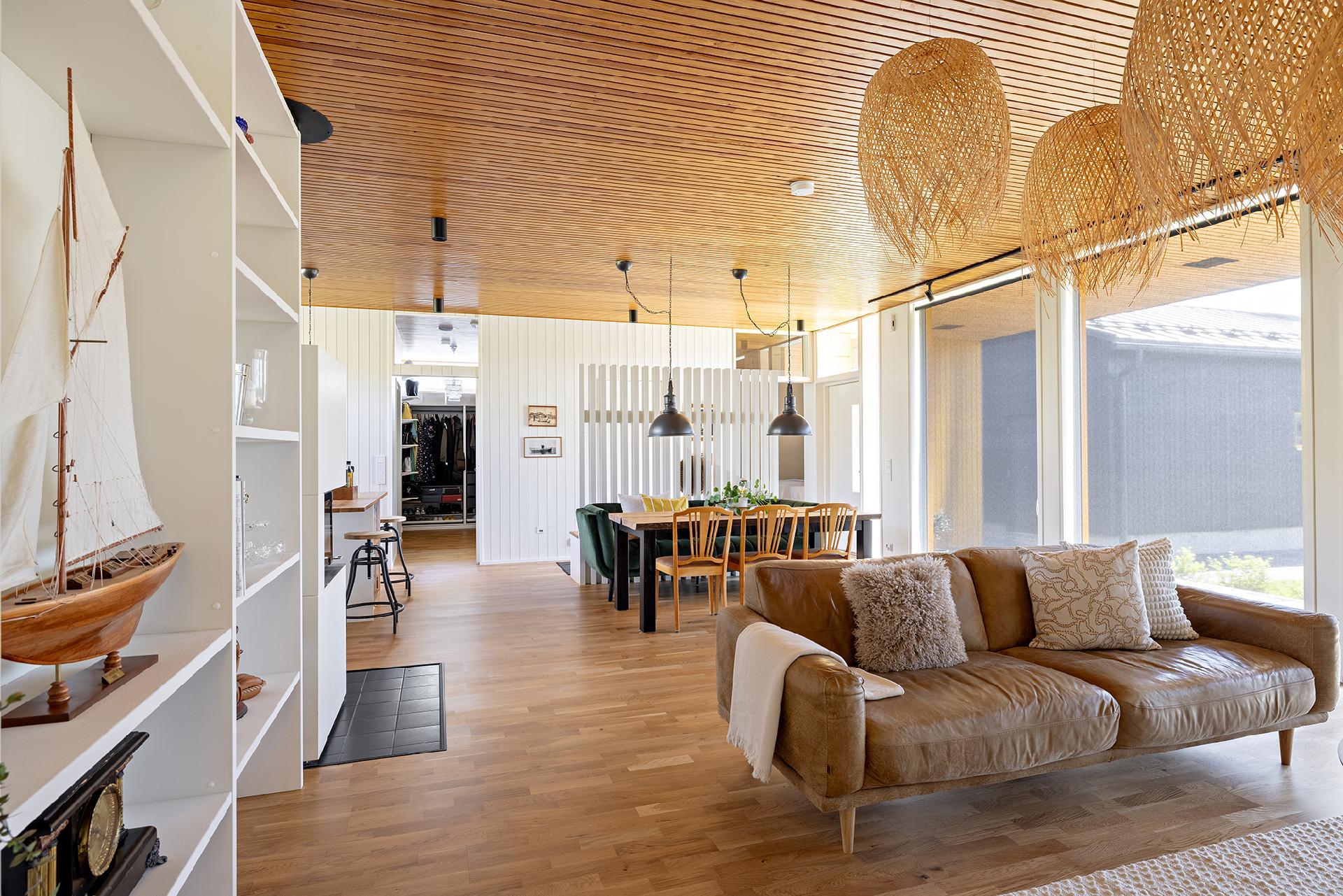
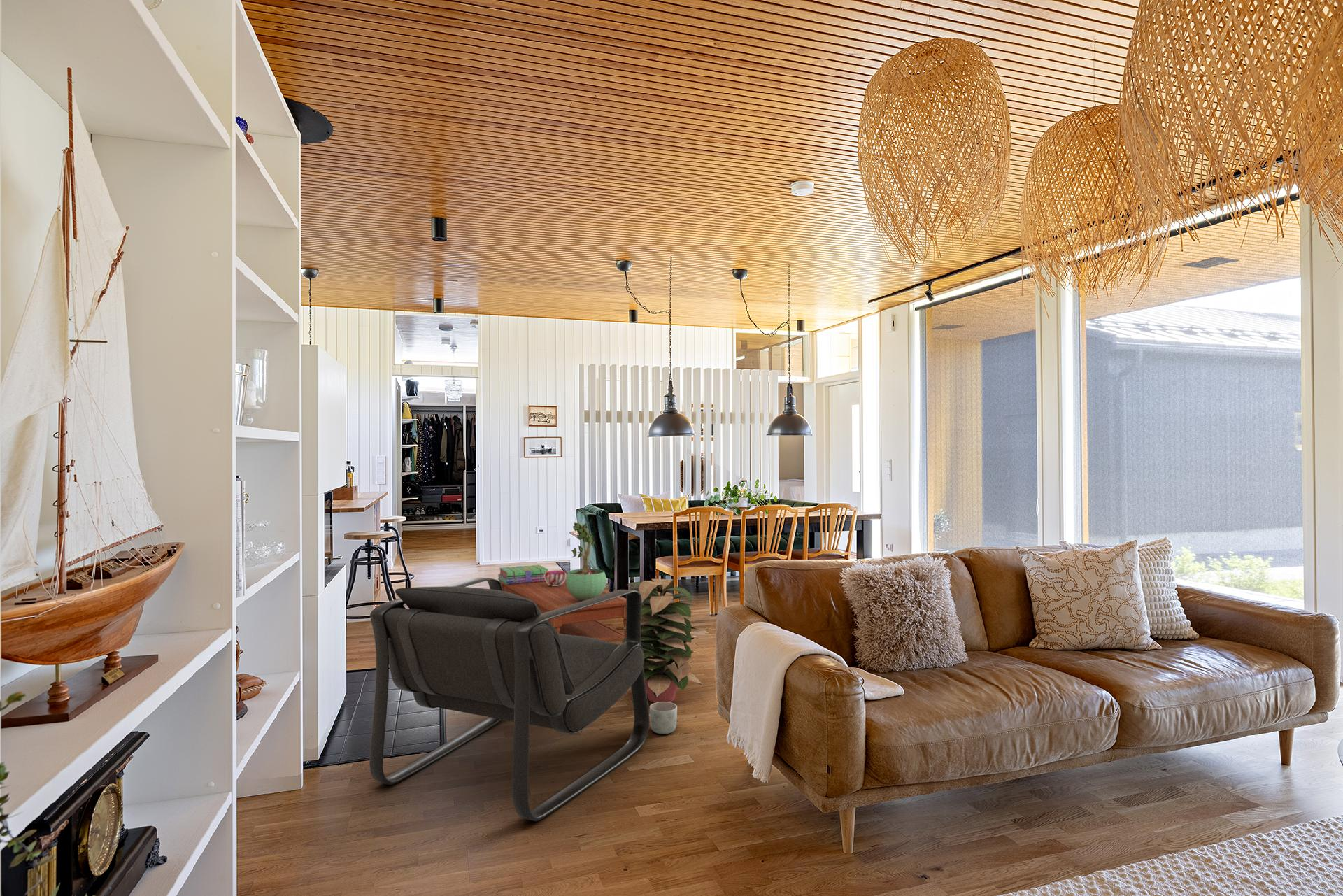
+ decorative bowl (555, 578)
+ armchair (515, 670)
+ decorative plant (660, 639)
+ planter (663, 718)
+ stack of books (523, 574)
+ coffee table (560, 616)
+ potted plant (587, 560)
